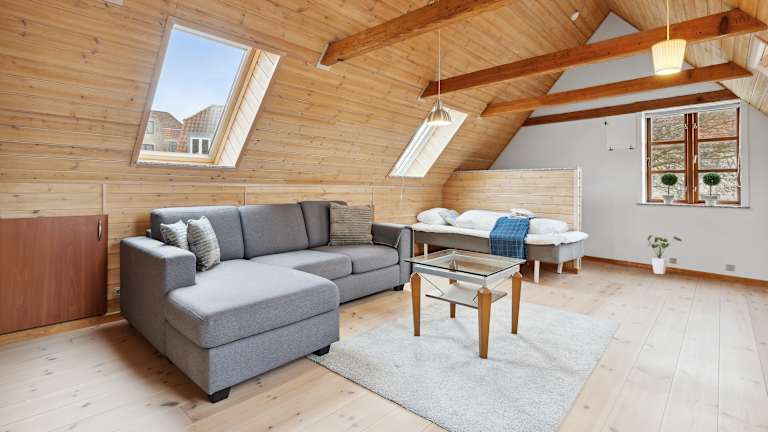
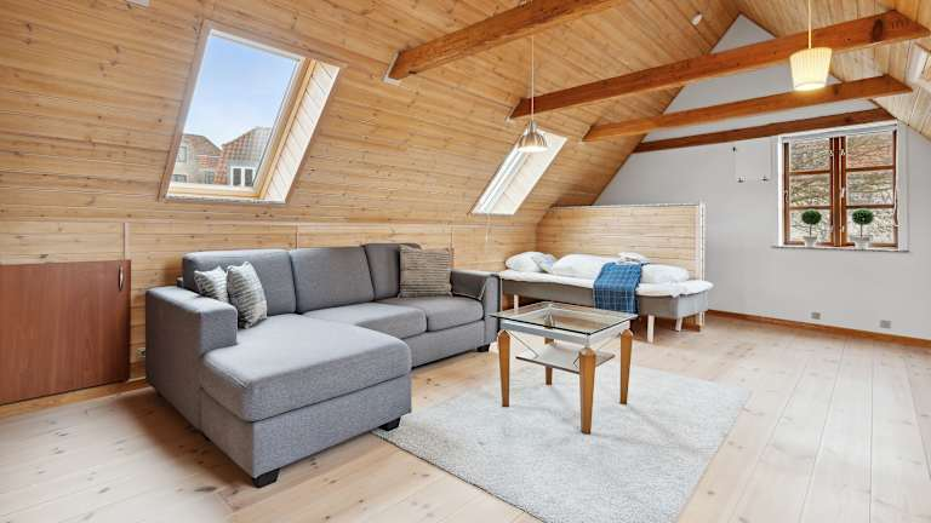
- house plant (661, 254)
